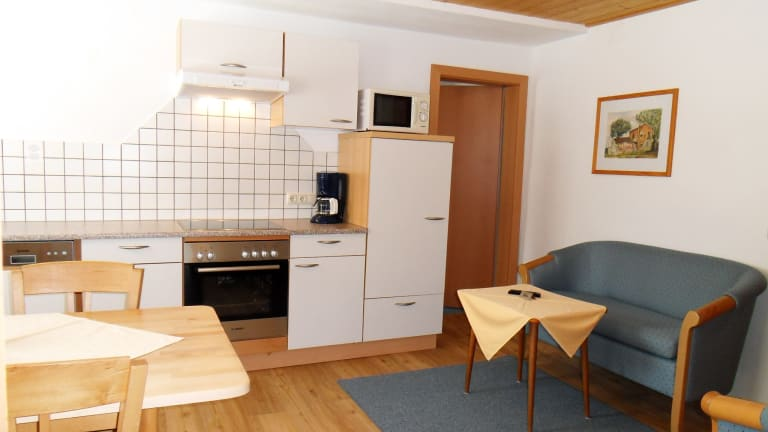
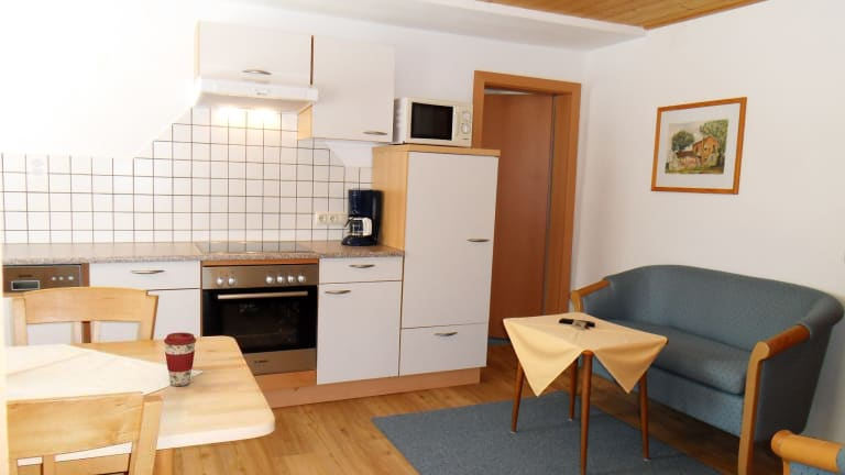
+ coffee cup (179, 358)
